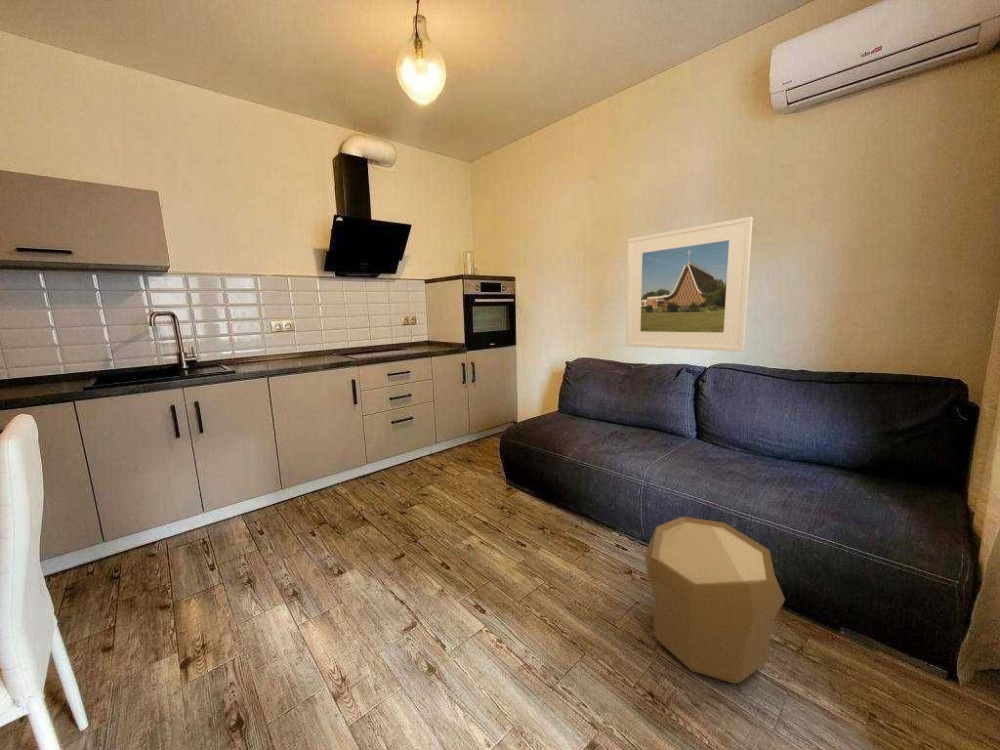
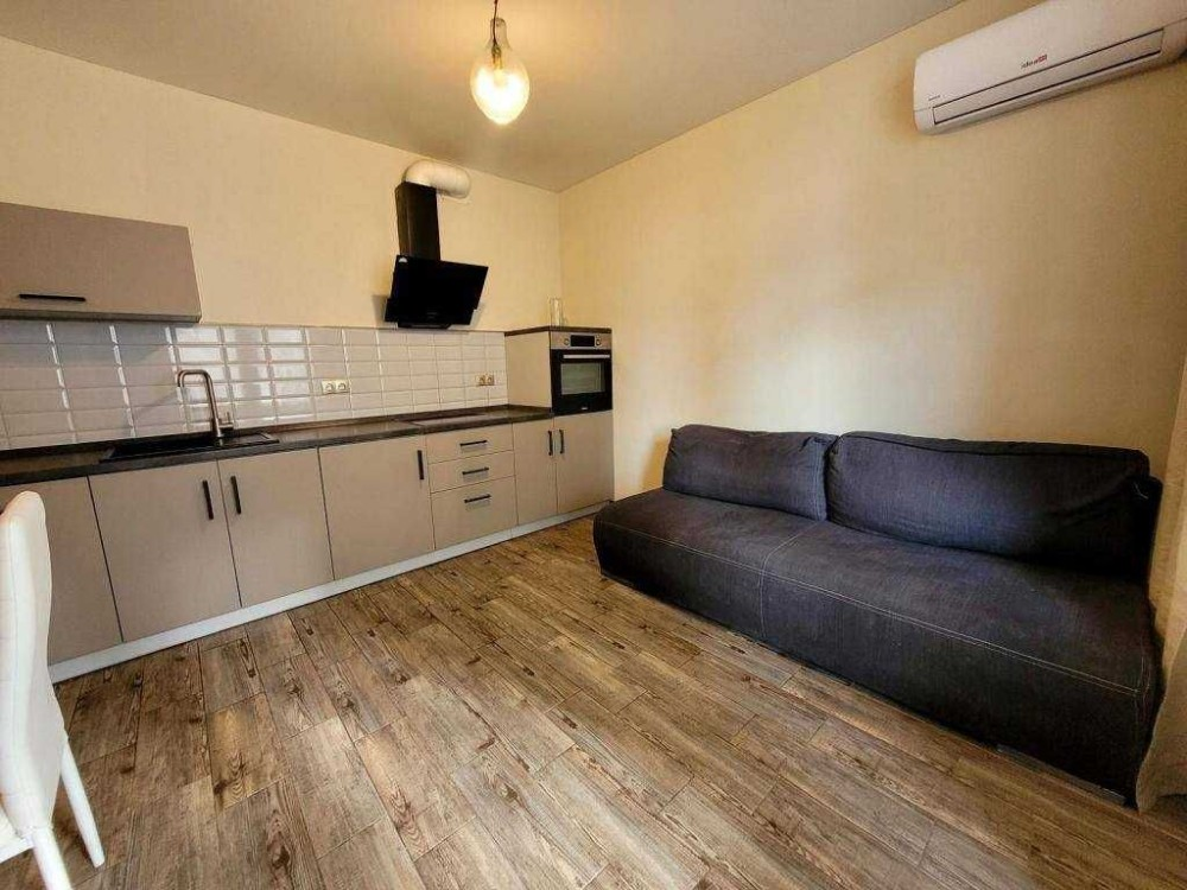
- pouf (708, 585)
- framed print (680, 290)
